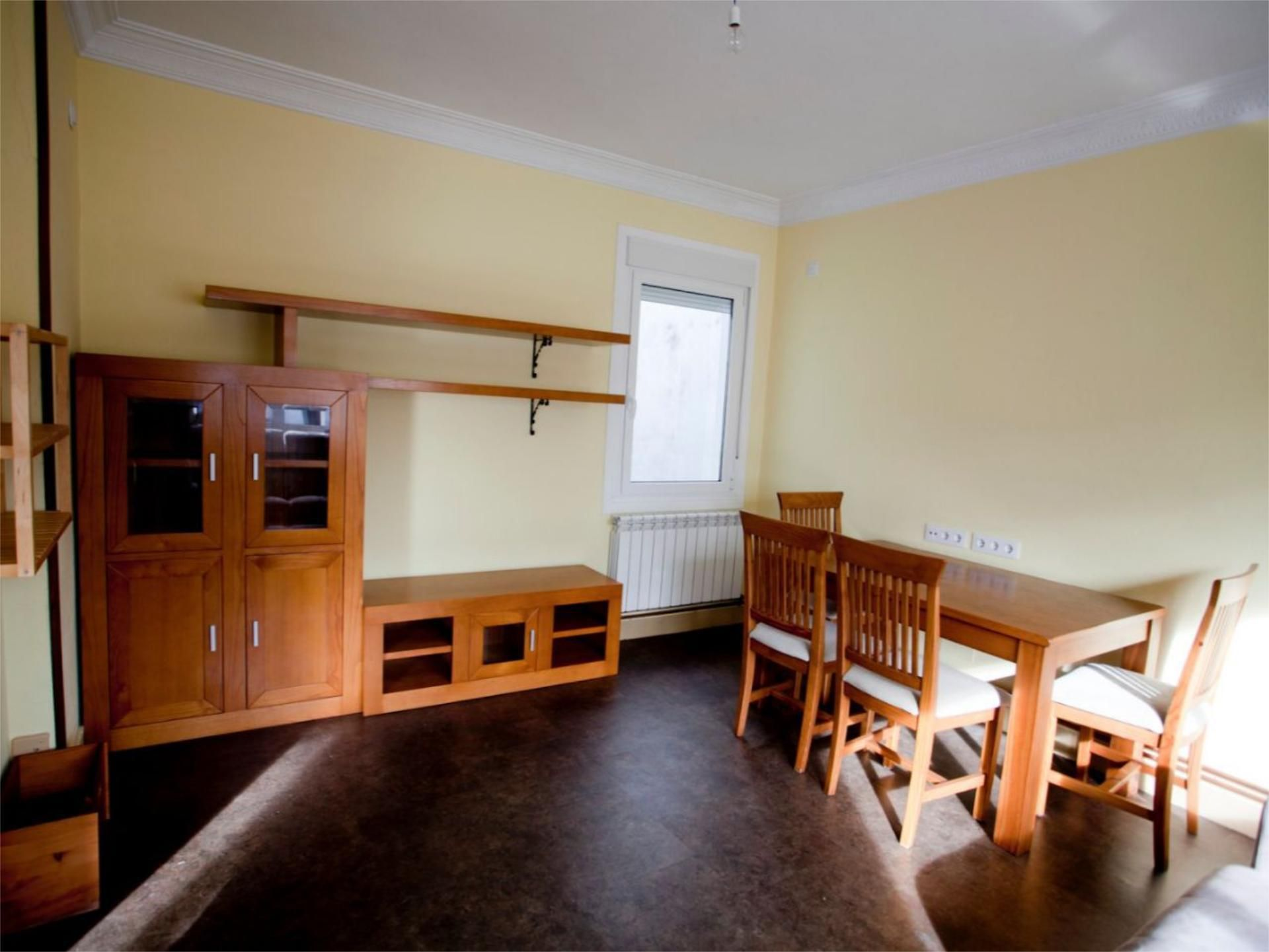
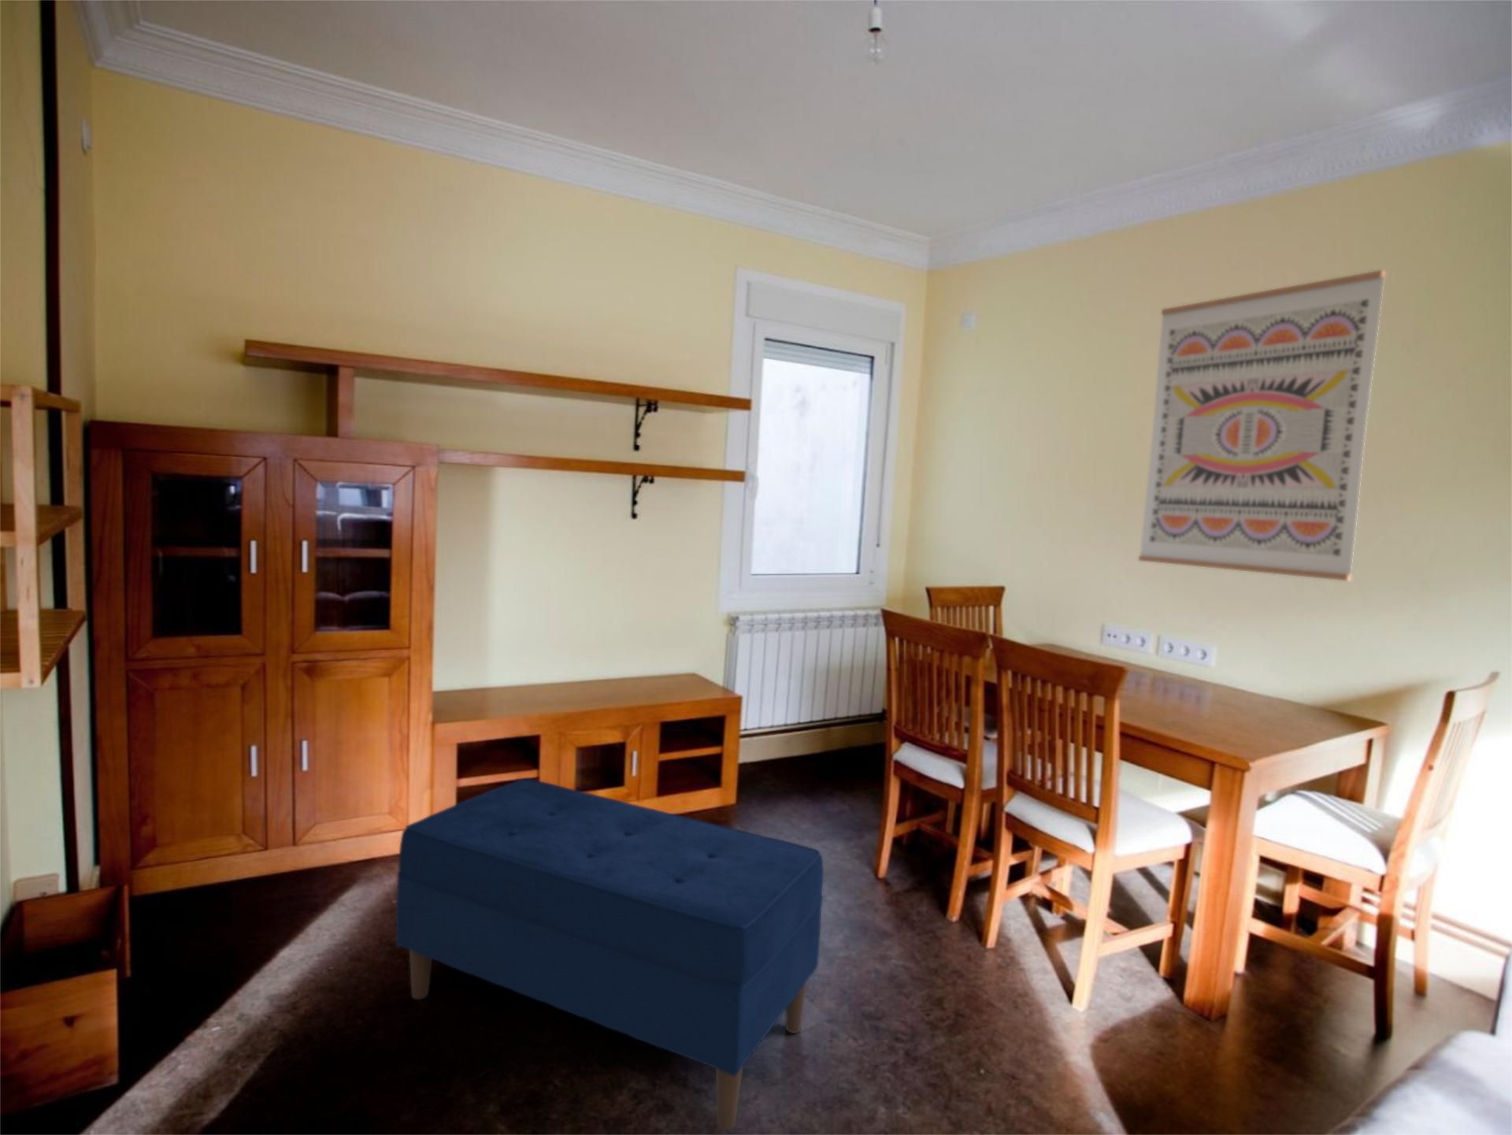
+ wall art (1247, 433)
+ bench (608, 925)
